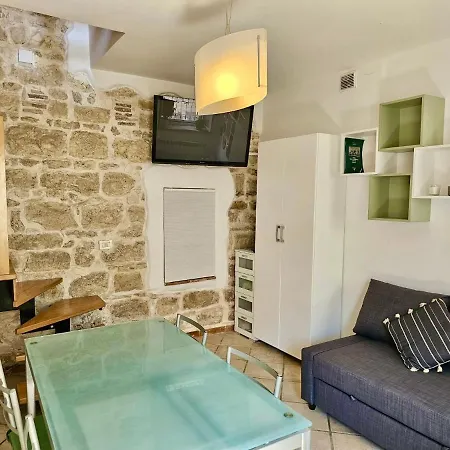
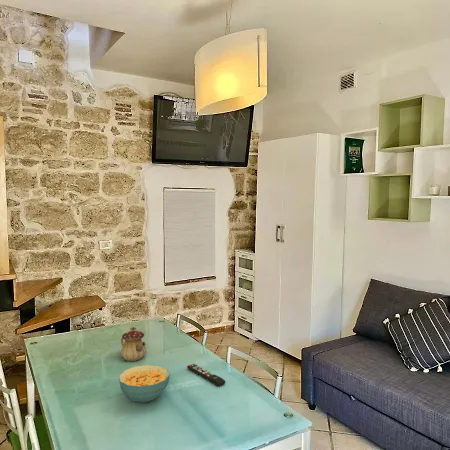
+ remote control (205, 374)
+ cereal bowl (144, 387)
+ teapot (132, 341)
